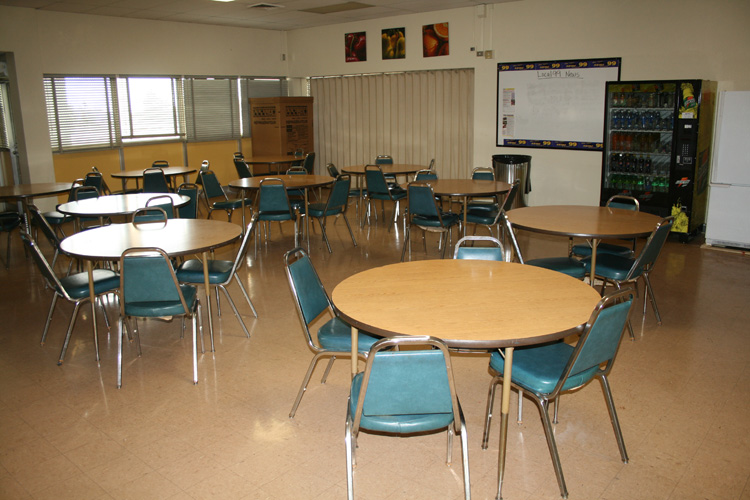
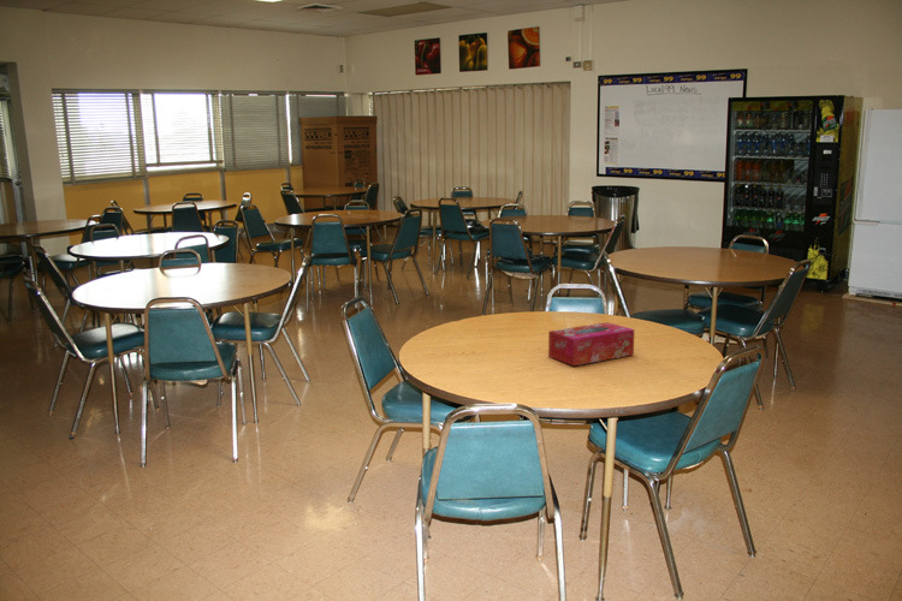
+ tissue box (591, 343)
